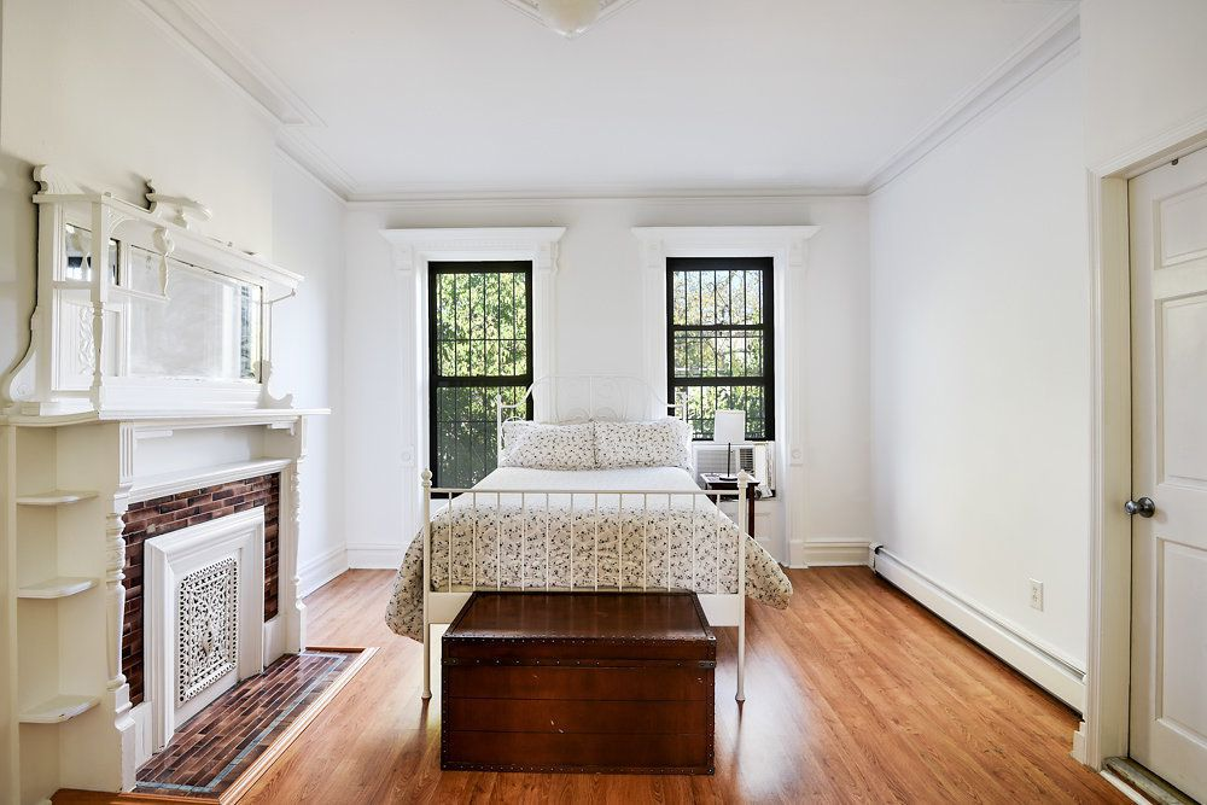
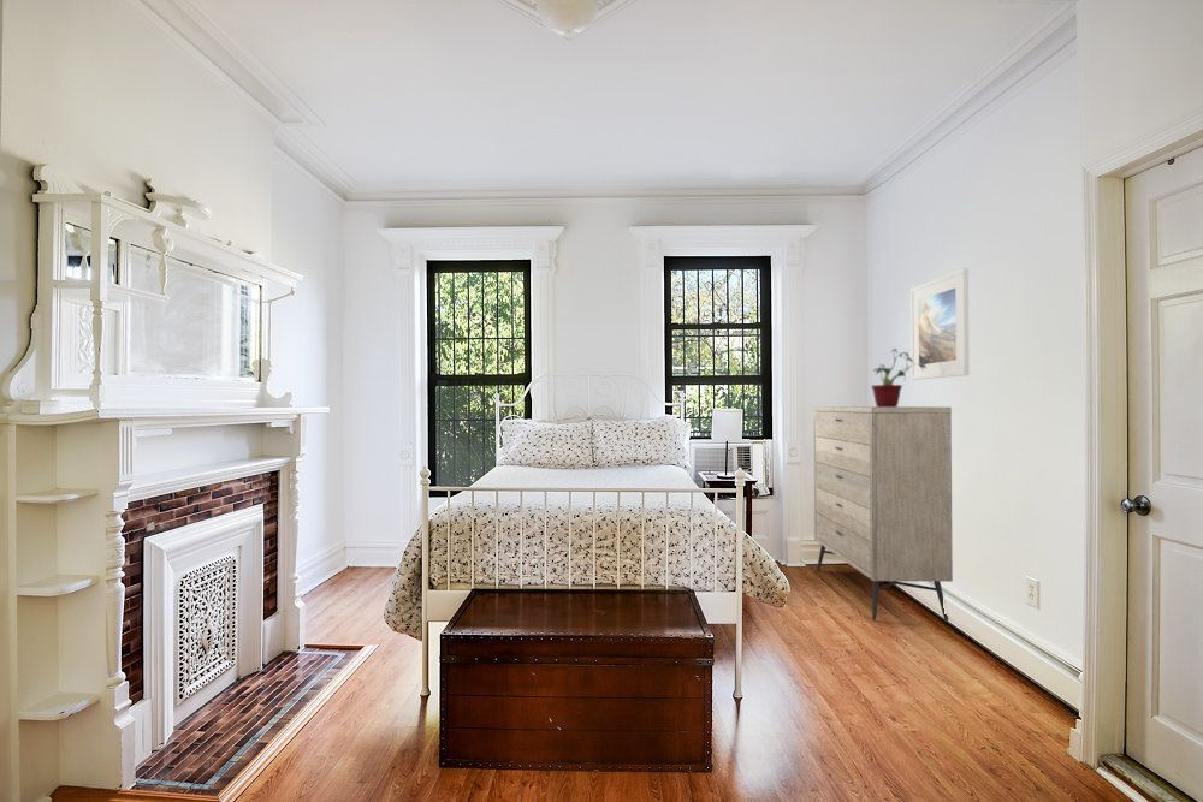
+ dresser (873, 499)
+ potted plant (899, 375)
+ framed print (937, 328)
